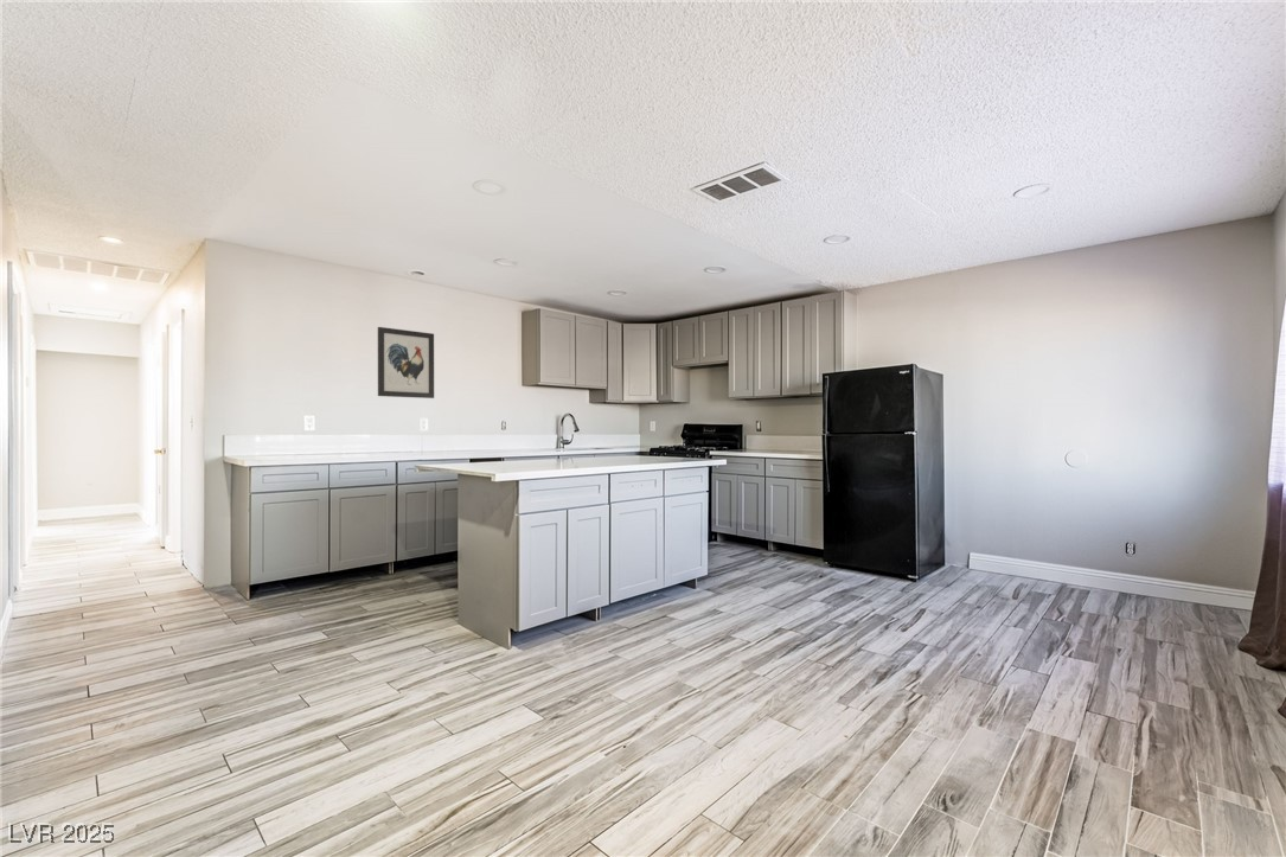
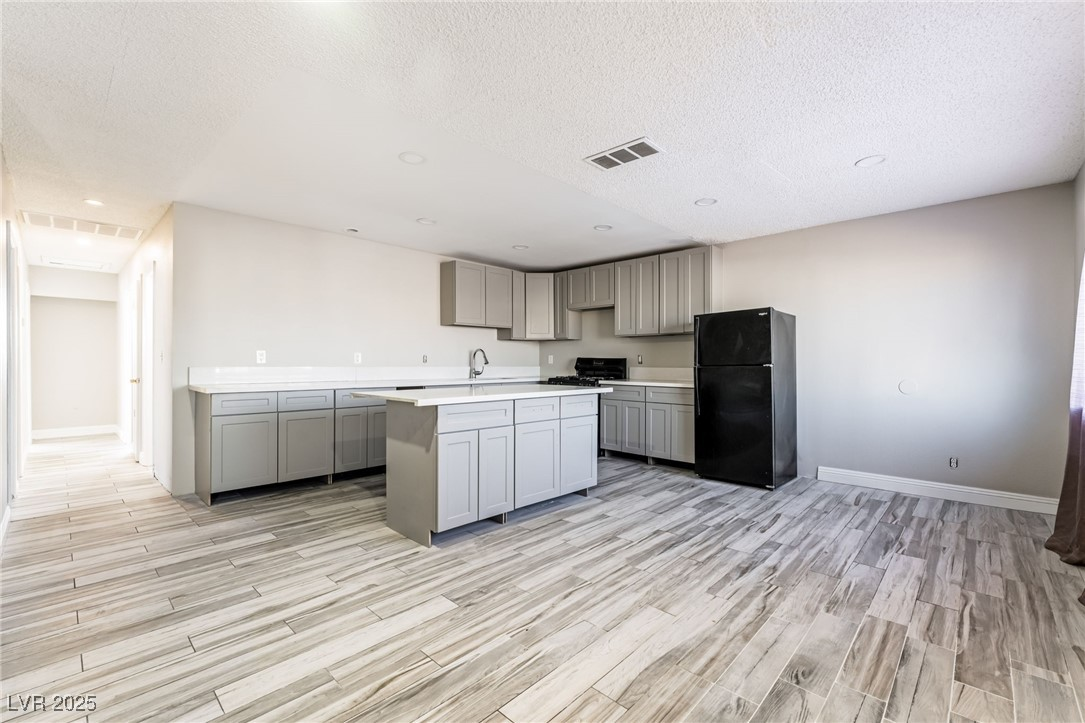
- wall art (407, 363)
